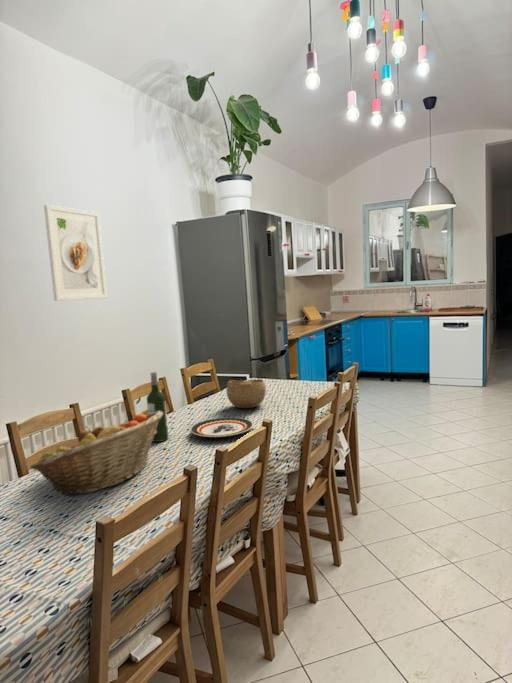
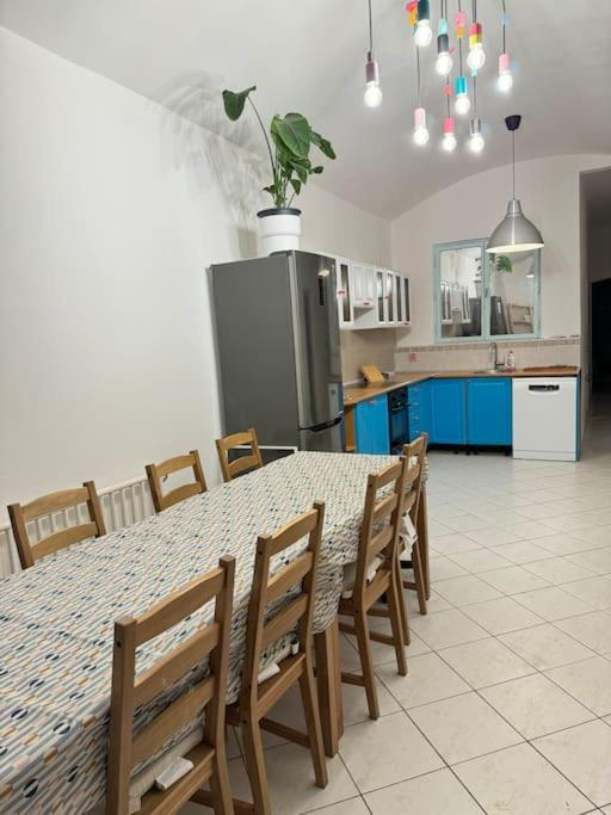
- bowl (246, 392)
- wine bottle (156, 406)
- fruit basket (103, 447)
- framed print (77, 254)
- plate (222, 428)
